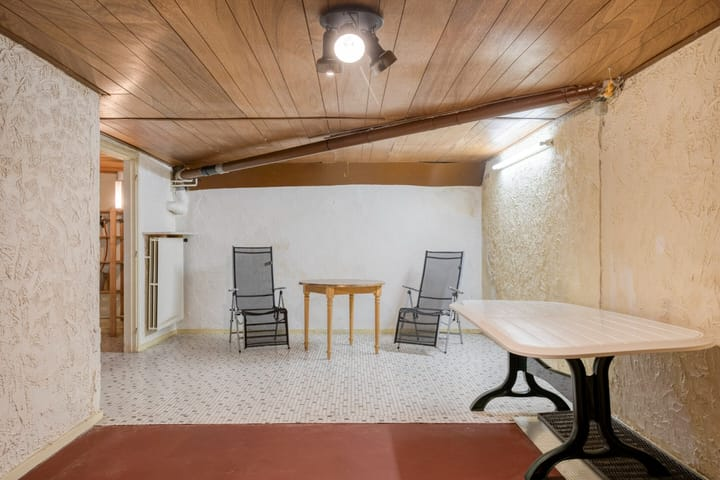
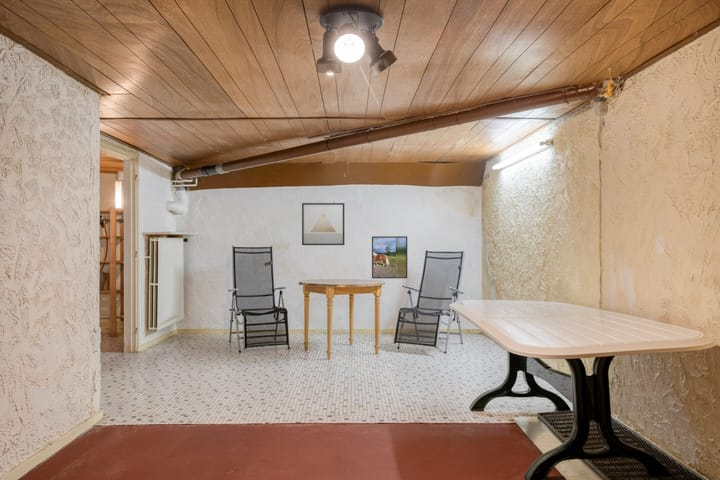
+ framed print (389, 257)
+ wall art (323, 224)
